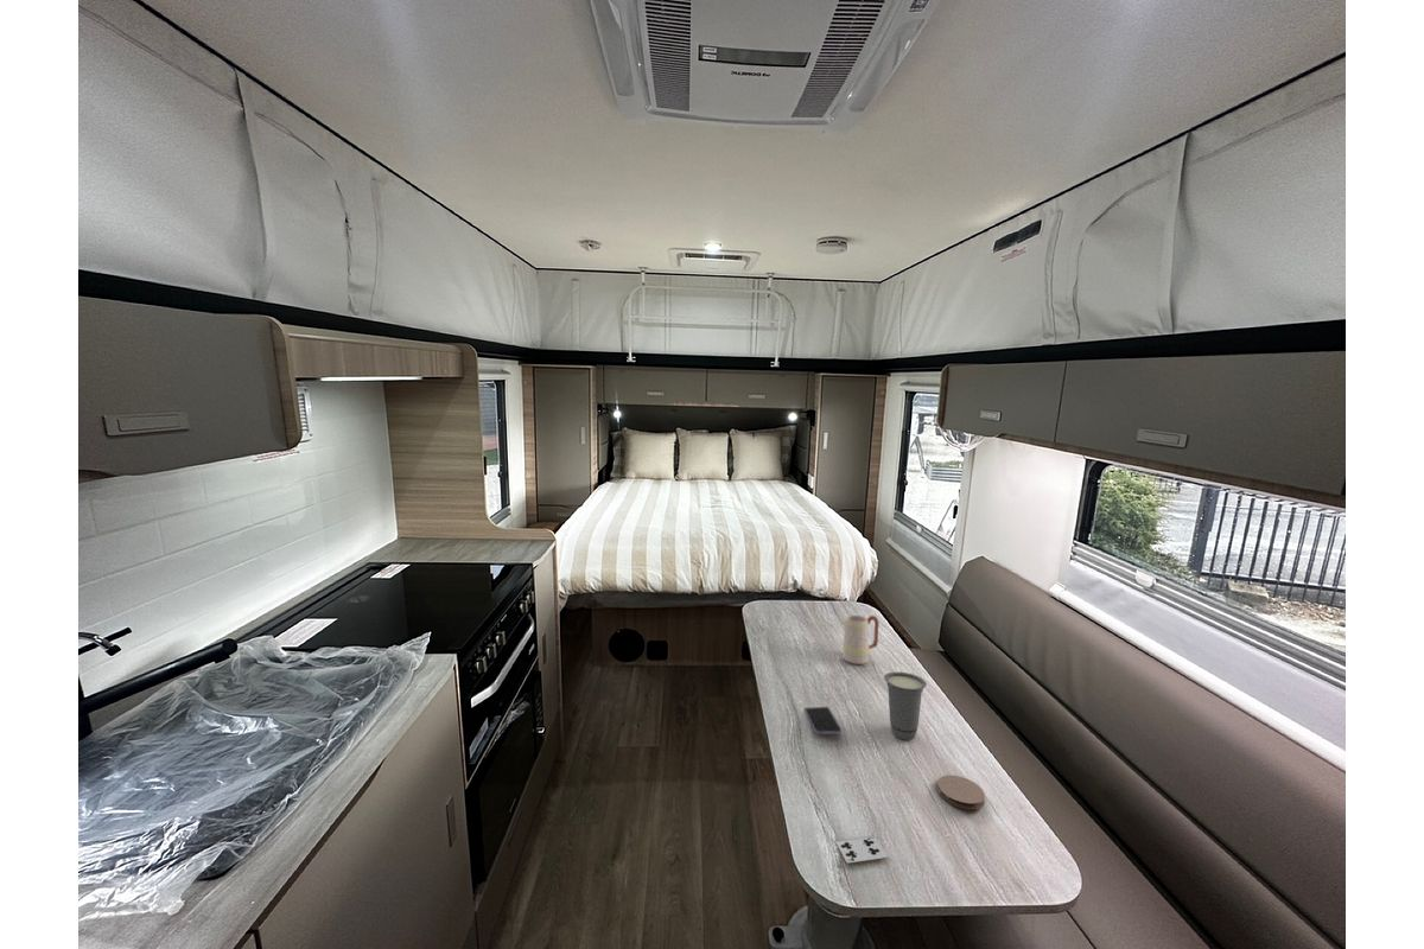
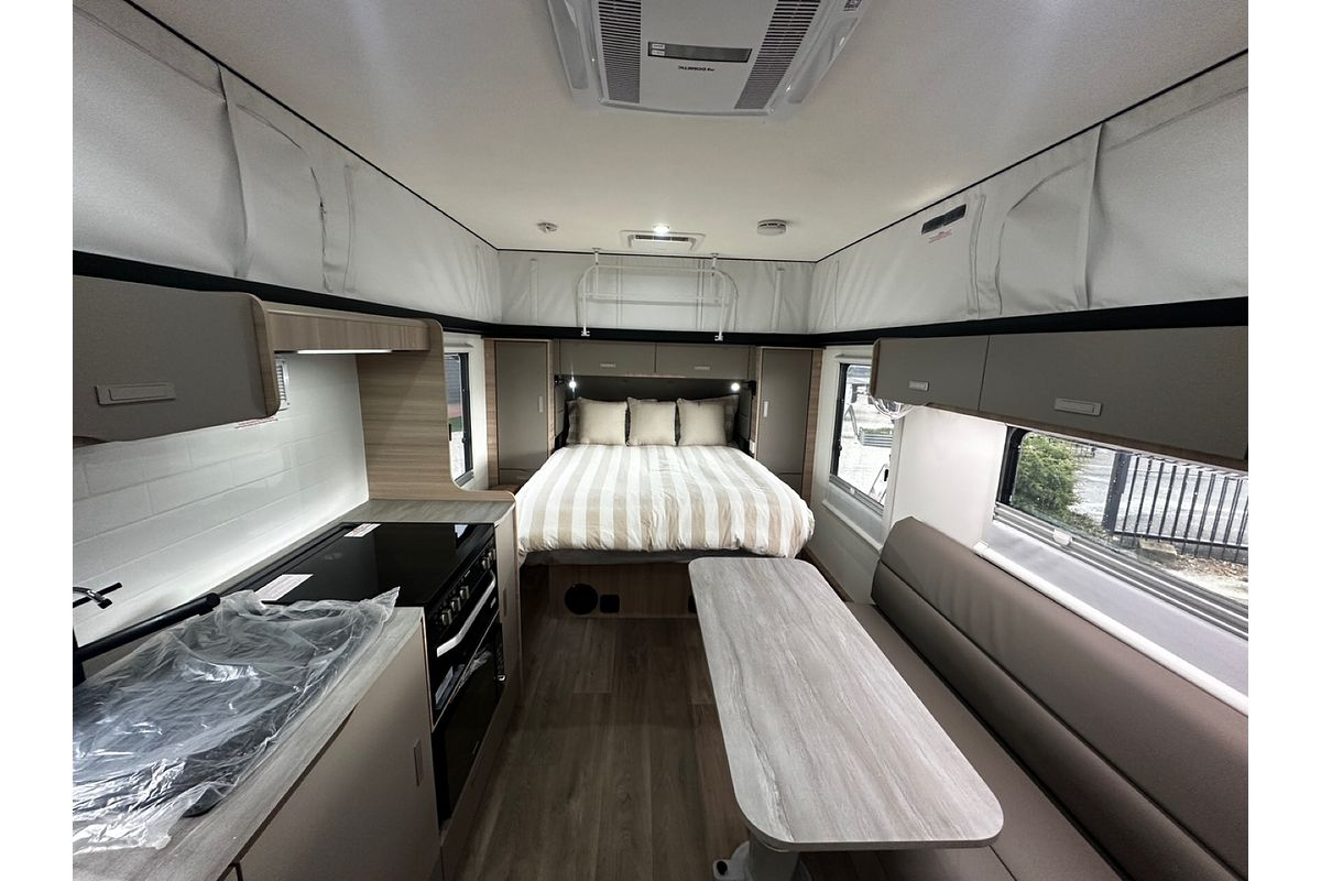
- coaster (960, 791)
- mug (860, 637)
- cup (904, 707)
- smartphone (821, 719)
- playing card (860, 848)
